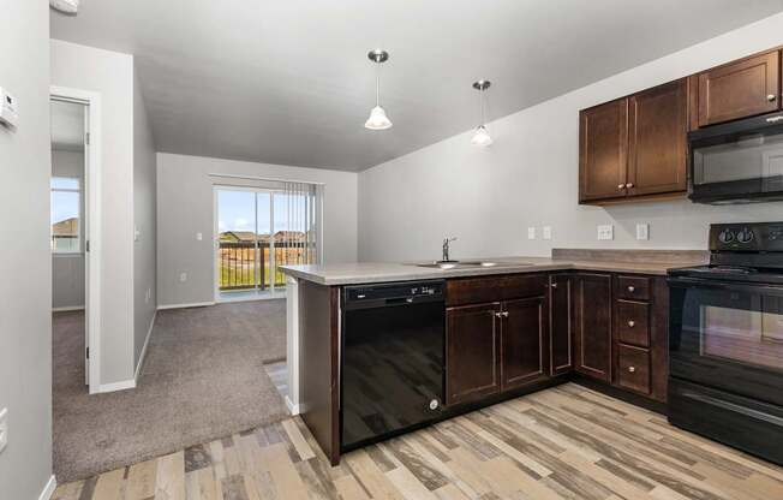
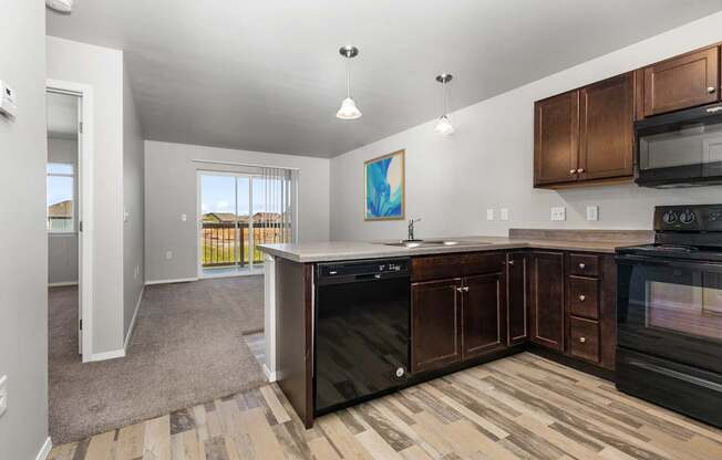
+ wall art (382, 188)
